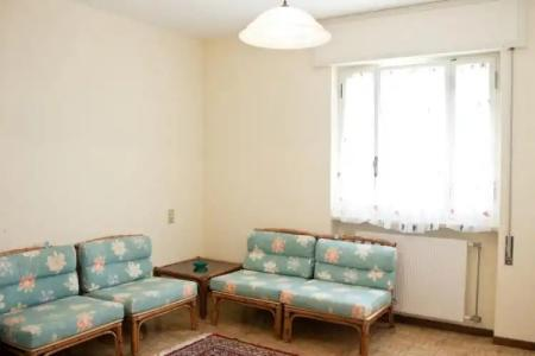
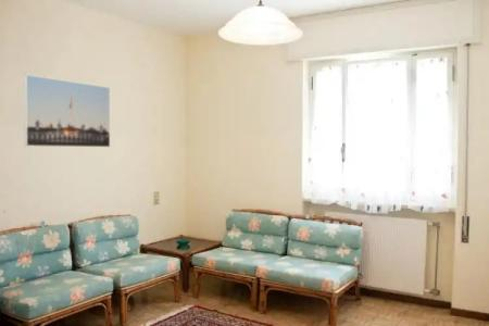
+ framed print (71, 114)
